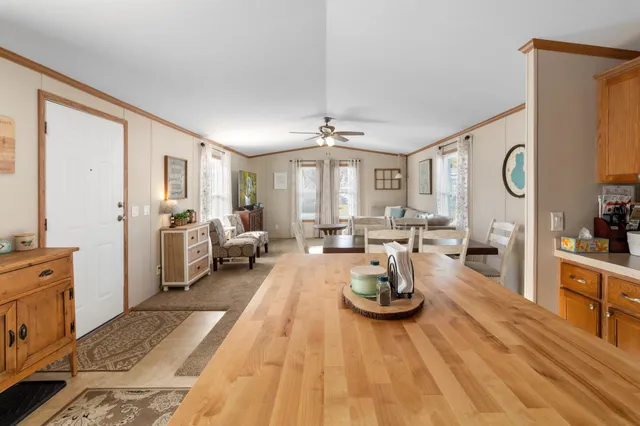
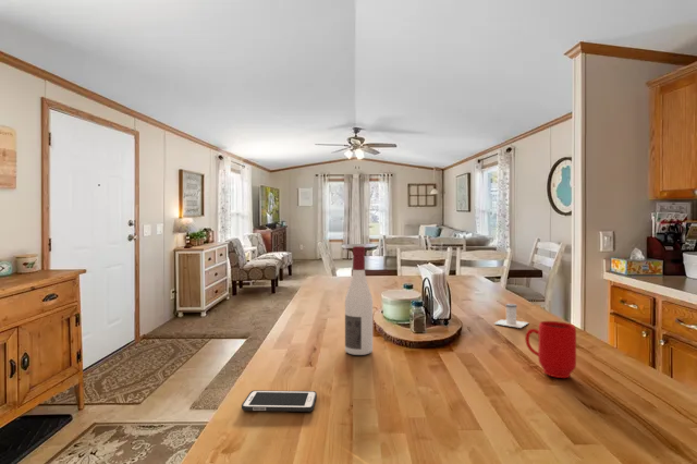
+ cell phone (280, 400)
+ mug (549, 347)
+ salt shaker (511, 314)
+ alcohol (358, 298)
